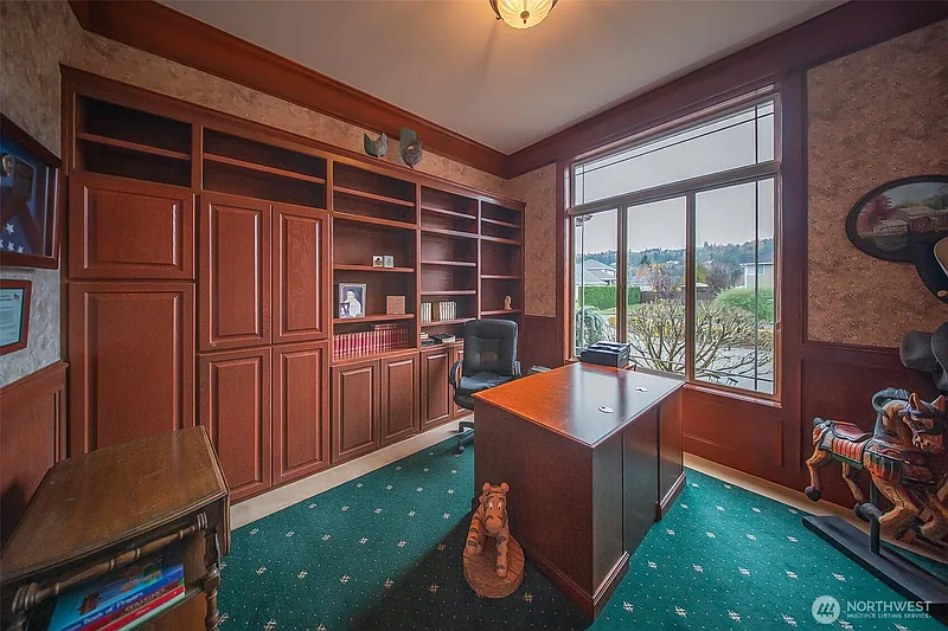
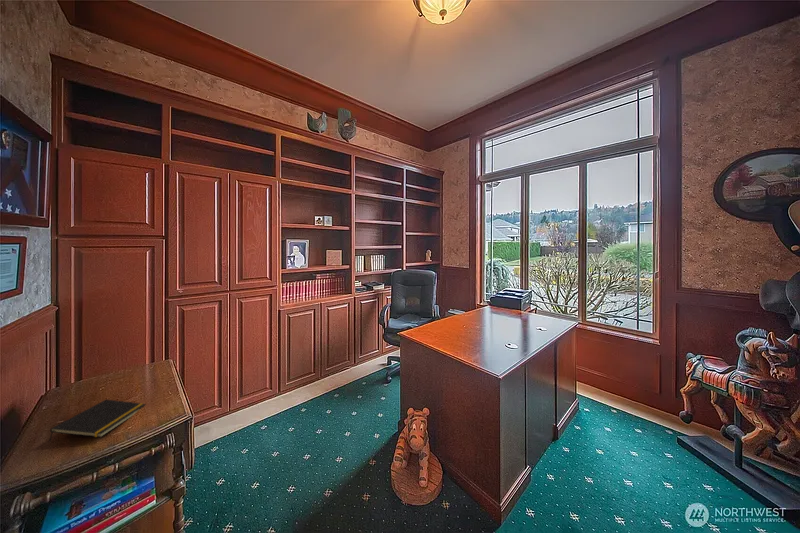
+ notepad (103, 416)
